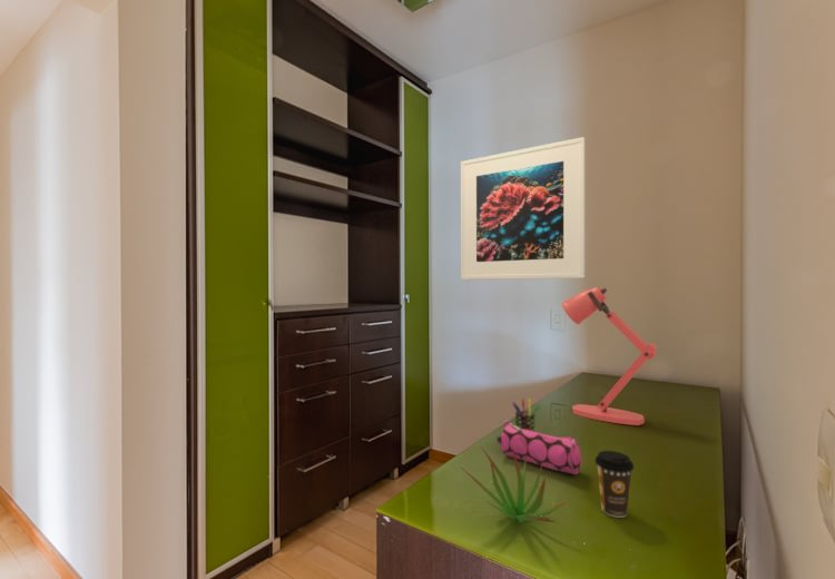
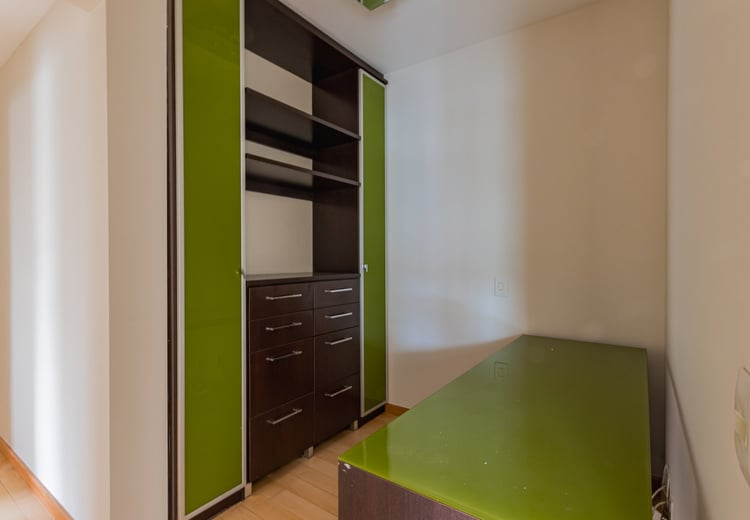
- desk lamp (623, 334)
- coffee cup (613, 483)
- pencil case (539, 445)
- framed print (517, 214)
- pen holder (527, 416)
- succulent plant (518, 485)
